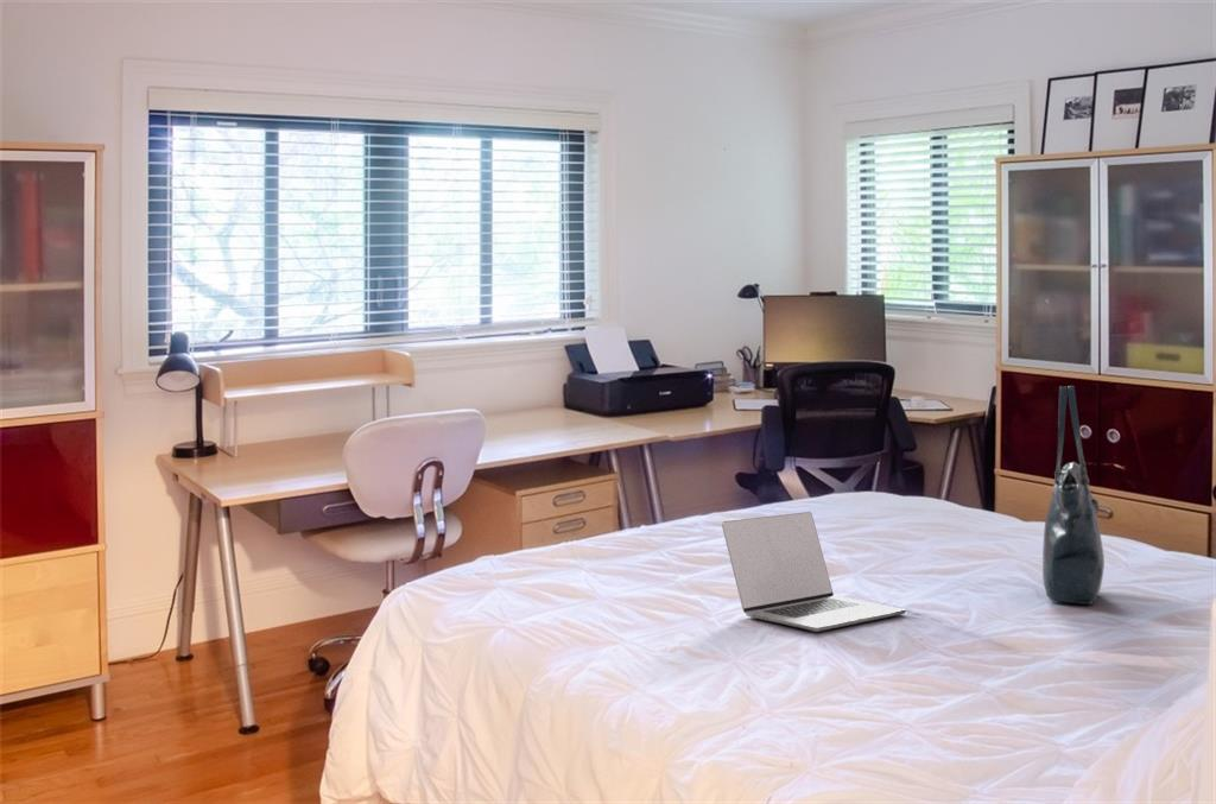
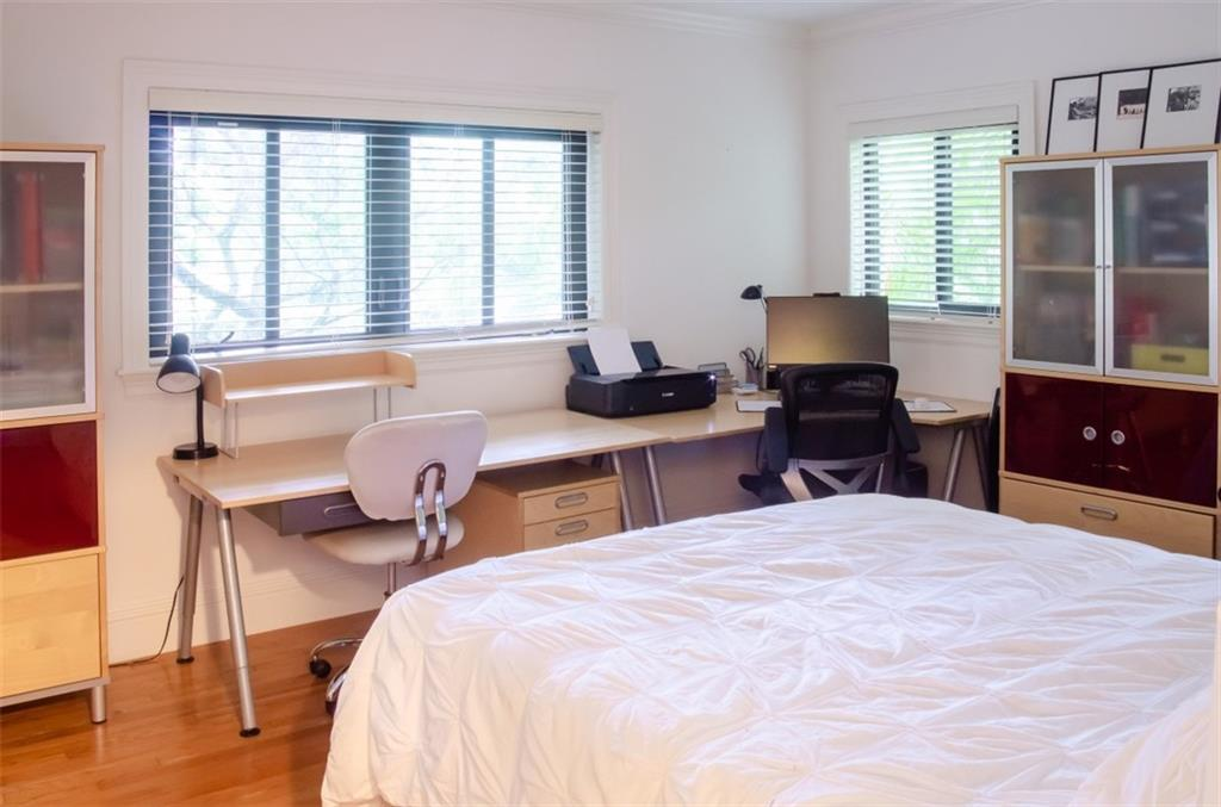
- laptop (812, 568)
- tote bag (1074, 492)
